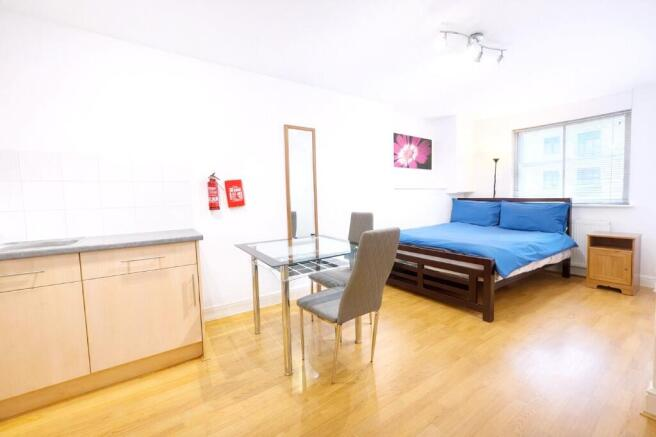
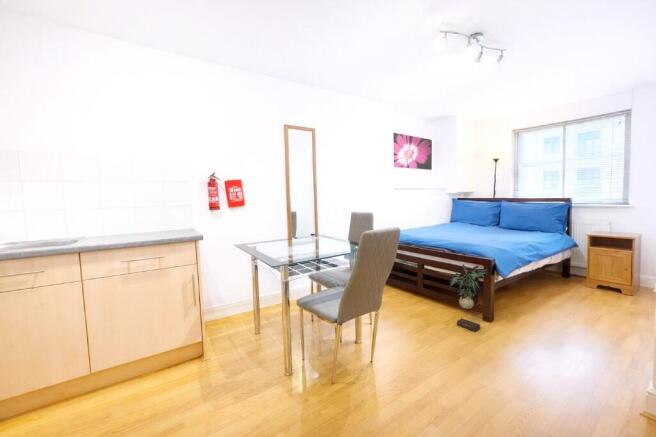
+ decorative plant (469, 297)
